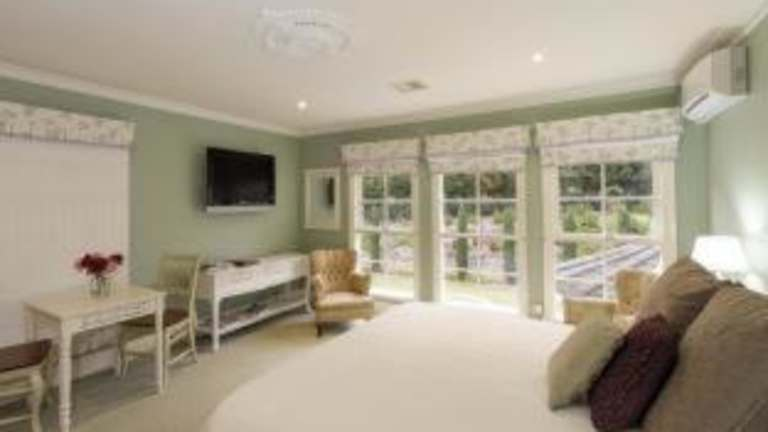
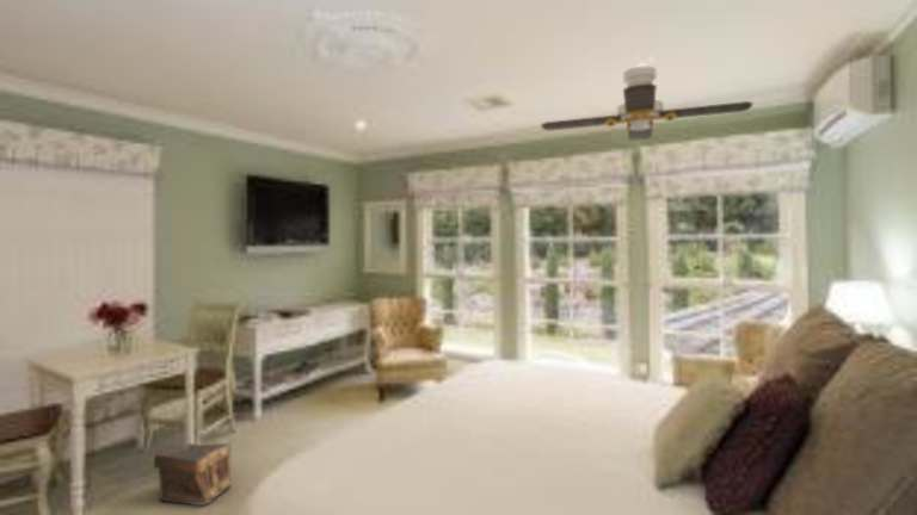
+ ceiling fan (639, 99)
+ pouch (196, 470)
